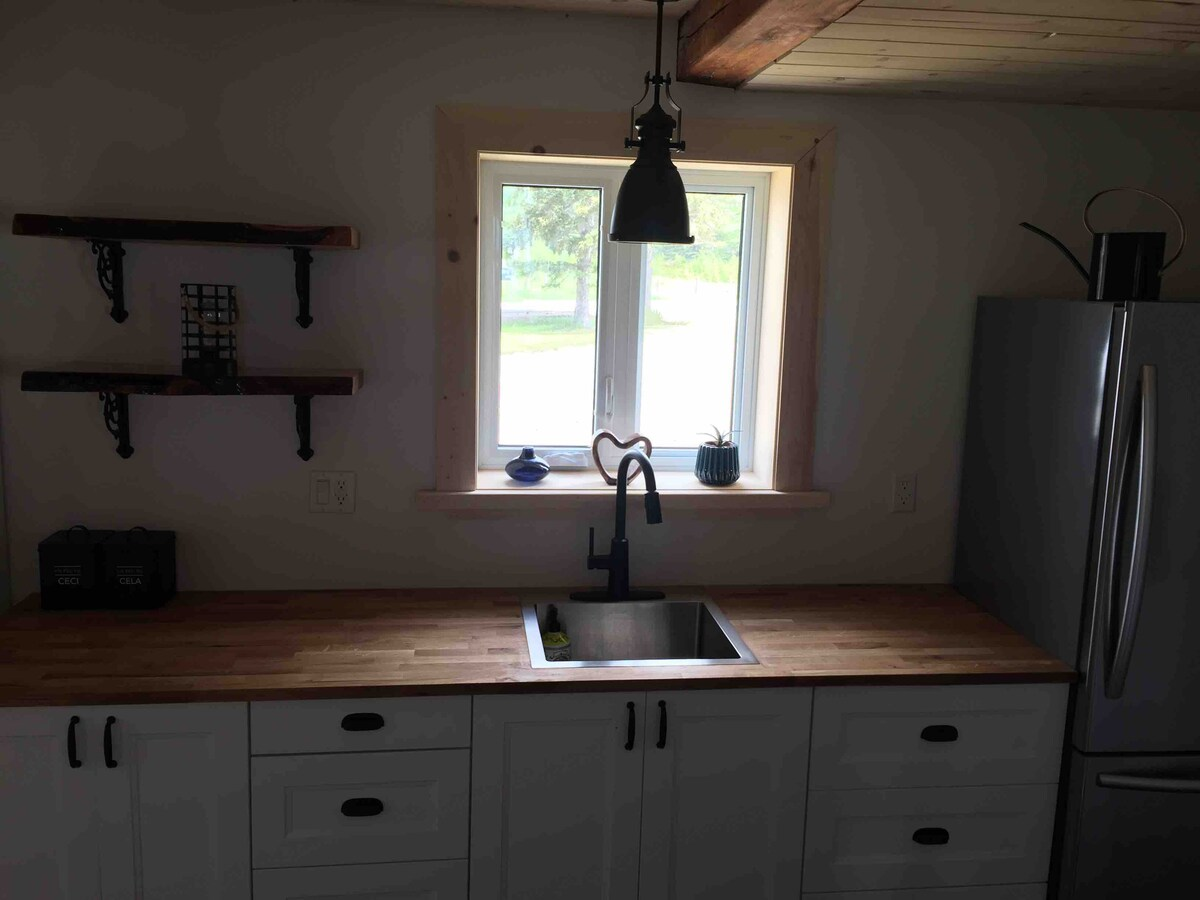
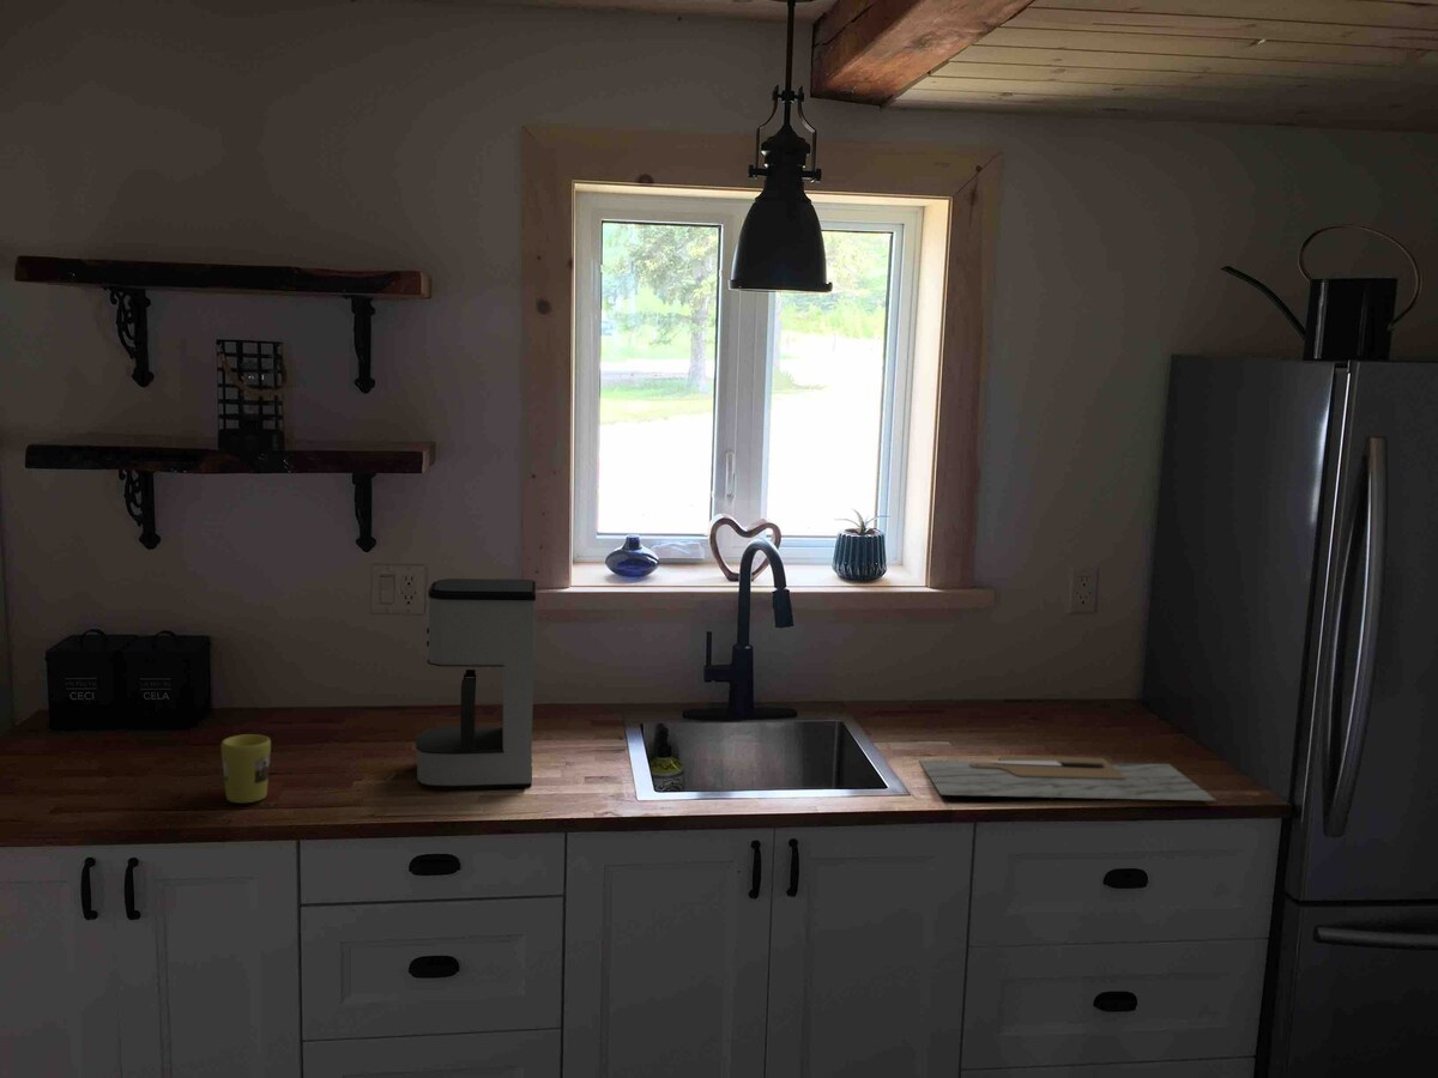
+ cutting board (1050, 765)
+ coffee maker (475, 682)
+ mug (250, 765)
